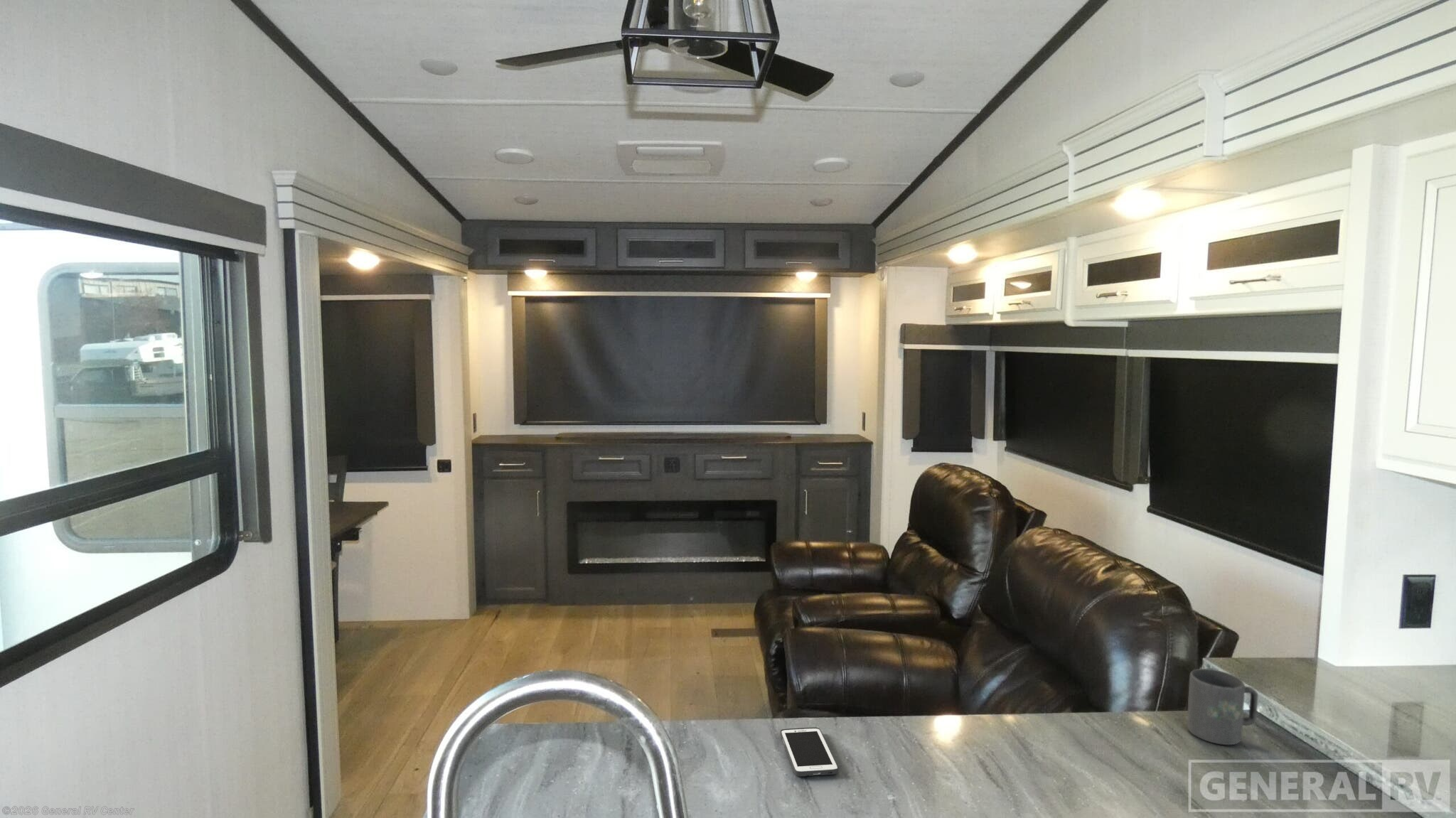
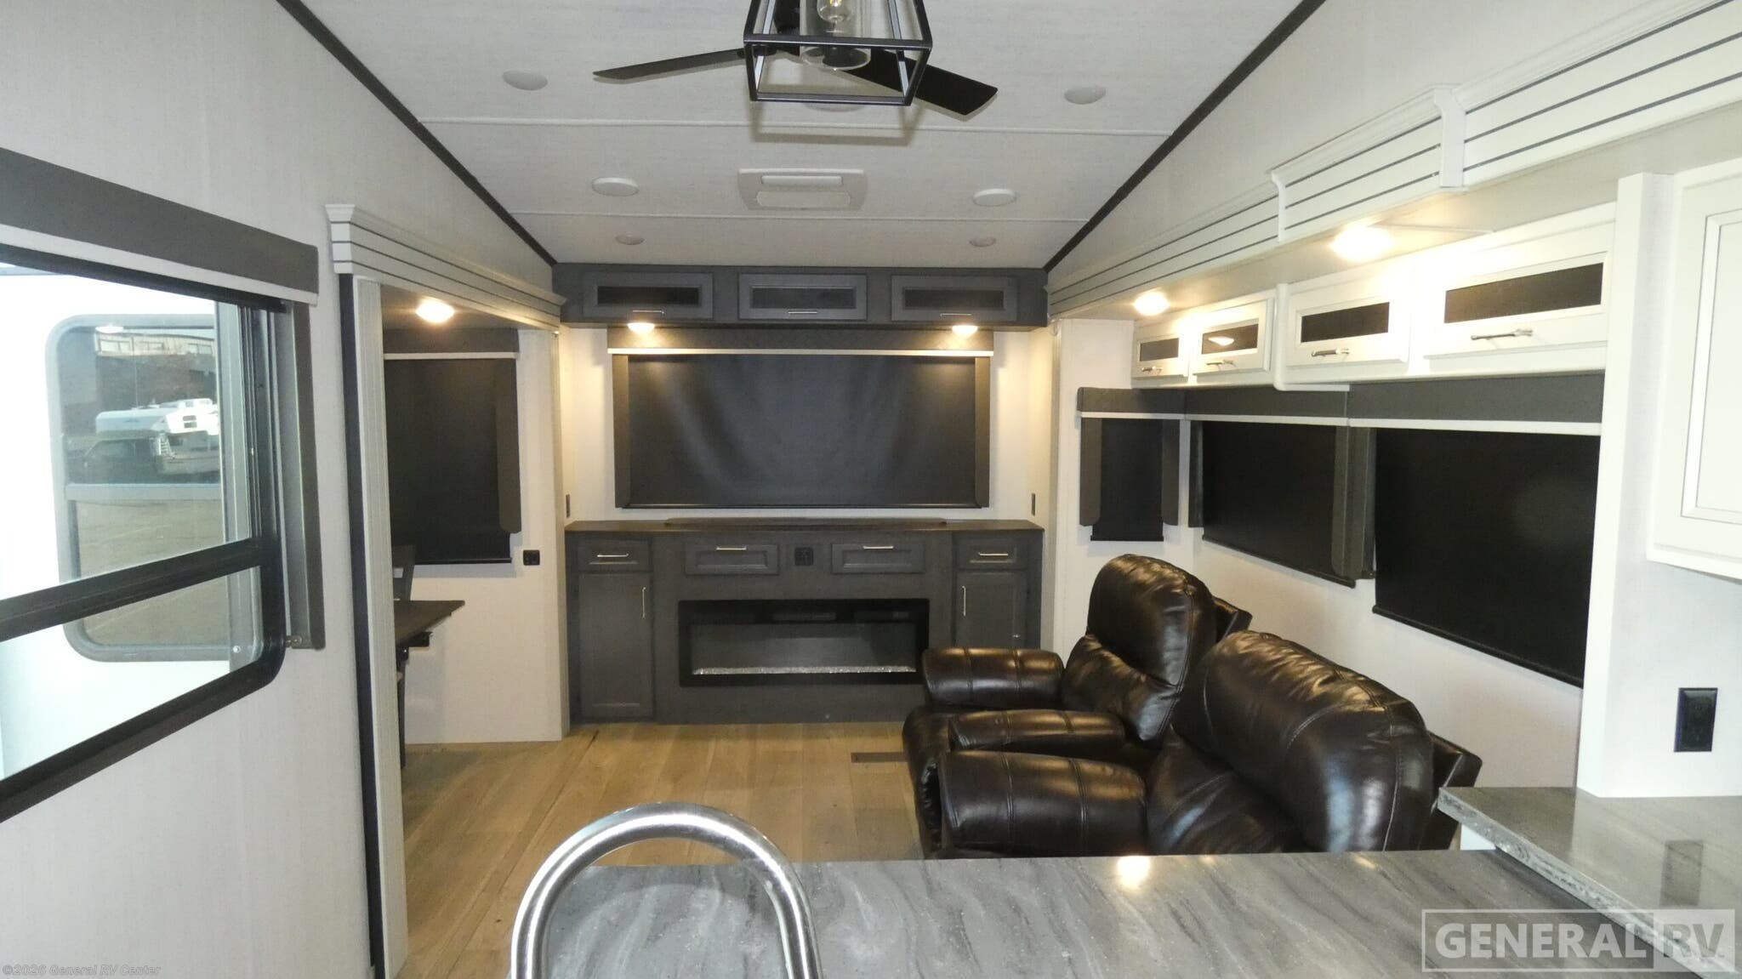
- mug (1224, 706)
- cell phone (808, 750)
